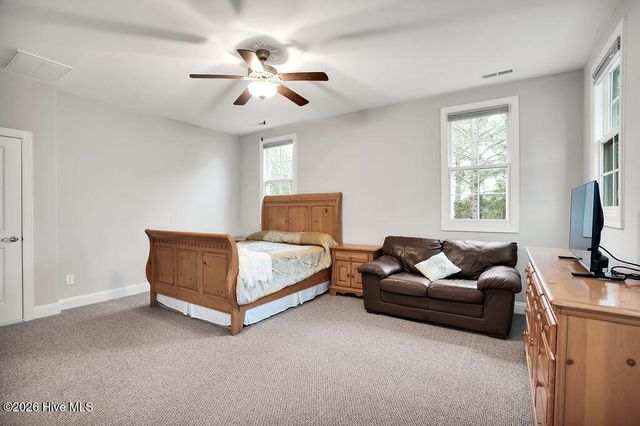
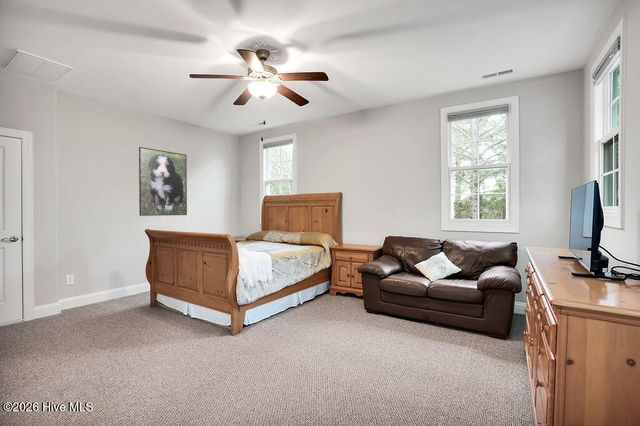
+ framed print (164, 183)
